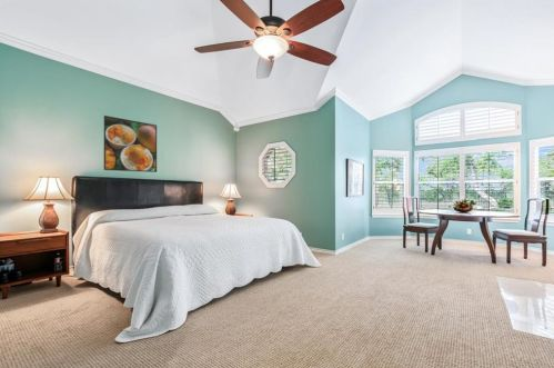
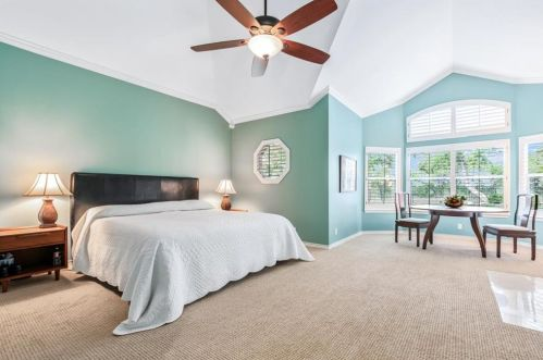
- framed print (132, 146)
